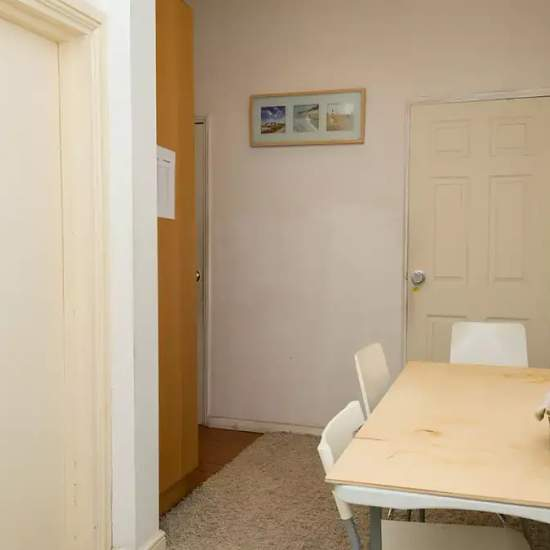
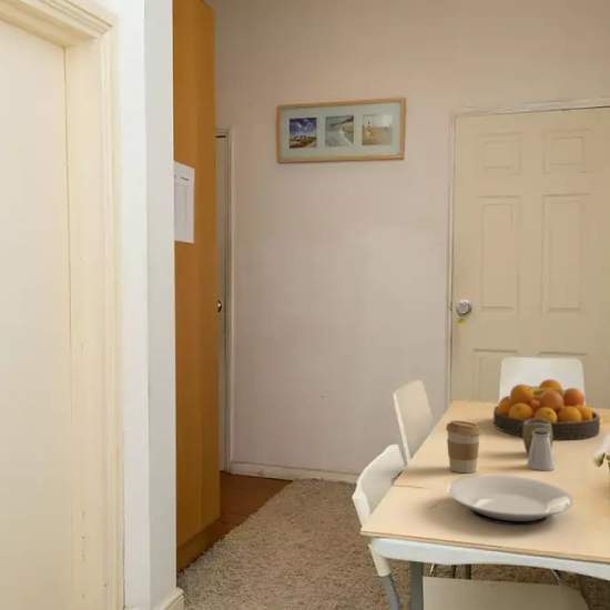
+ plate (508, 501)
+ fruit bowl (545, 405)
+ cup (532, 437)
+ coffee cup (462, 445)
+ saltshaker (540, 448)
